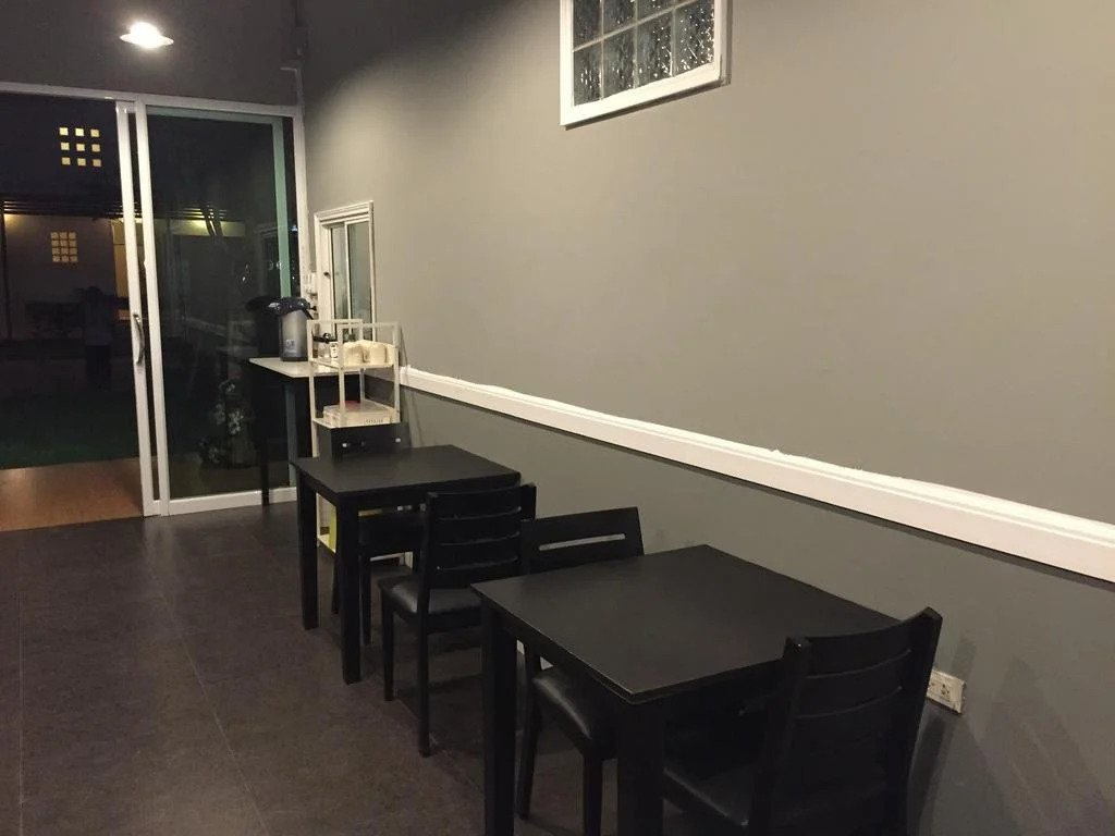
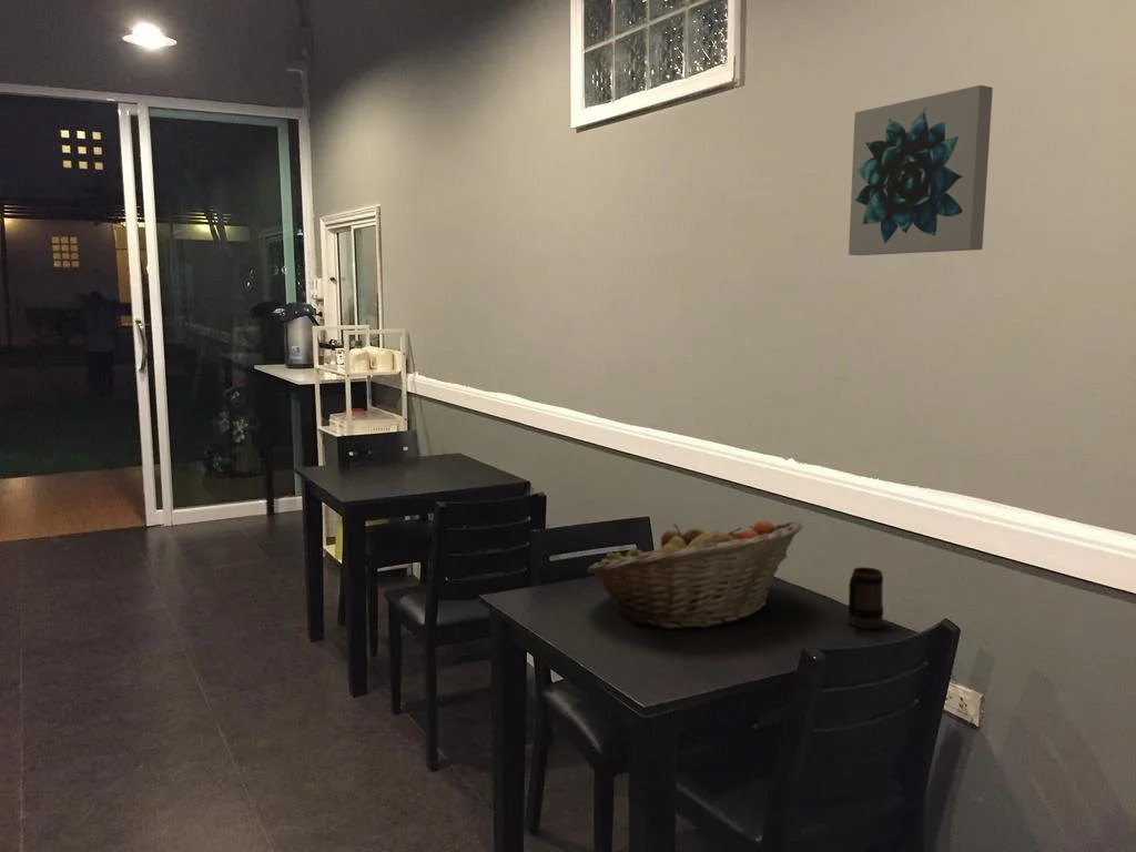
+ fruit basket (697, 564)
+ wall art (915, 176)
+ mug (862, 598)
